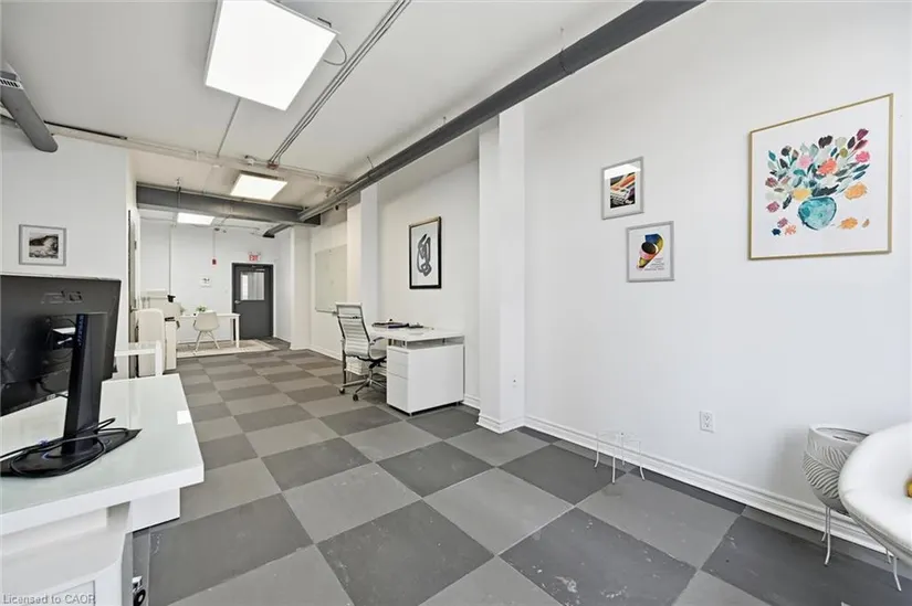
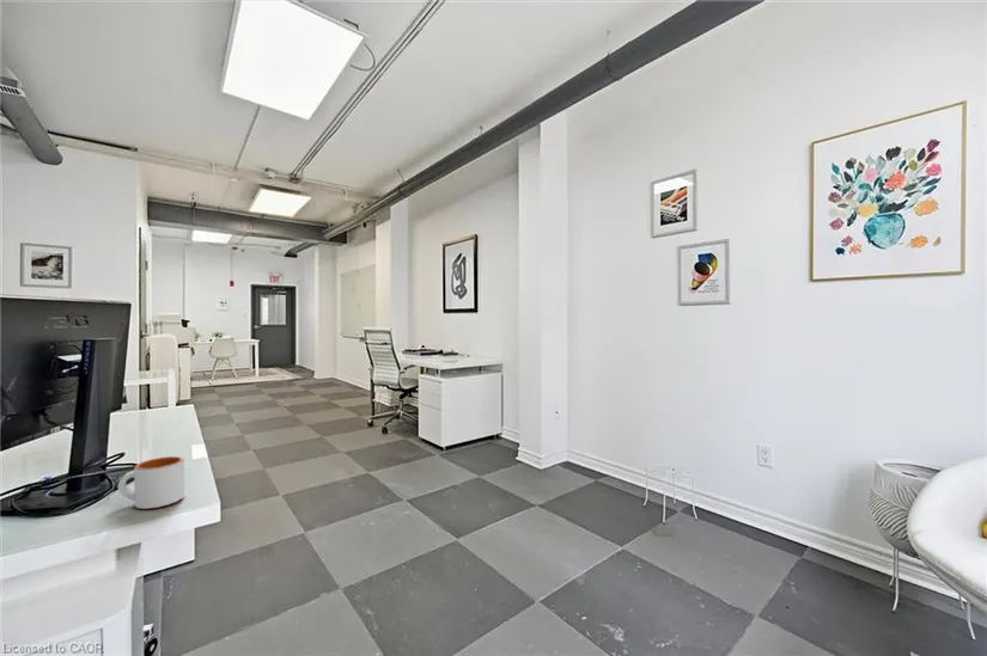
+ mug (152, 482)
